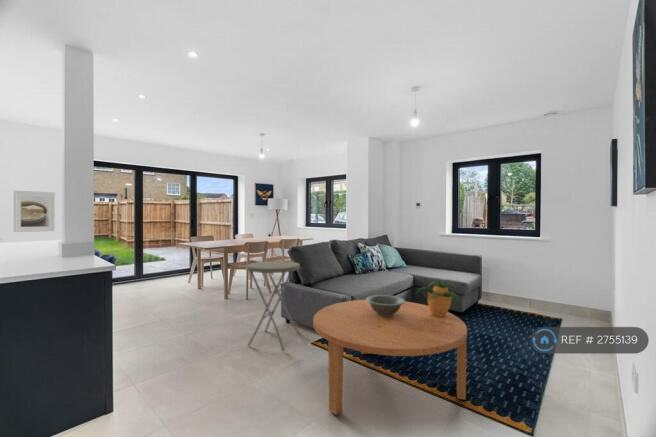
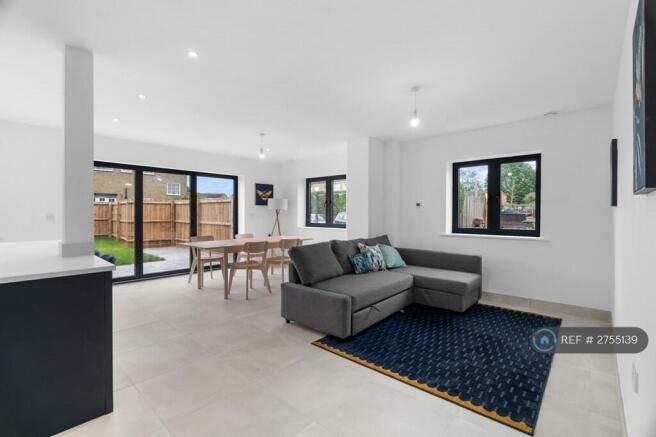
- coffee table (386, 351)
- potted plant (439, 297)
- decorative bowl (385, 306)
- side table (271, 300)
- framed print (35, 211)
